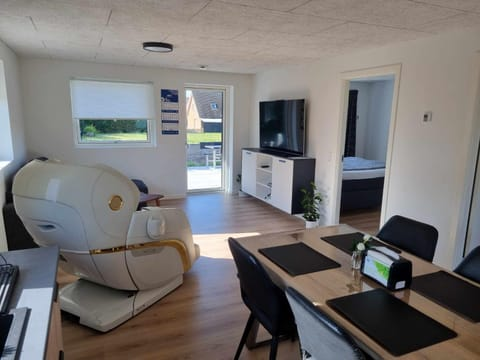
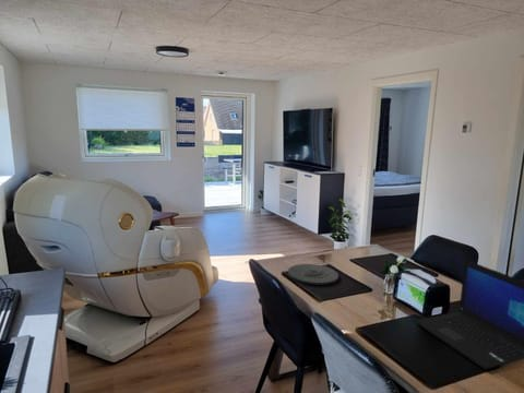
+ plate (312, 272)
+ laptop (474, 308)
